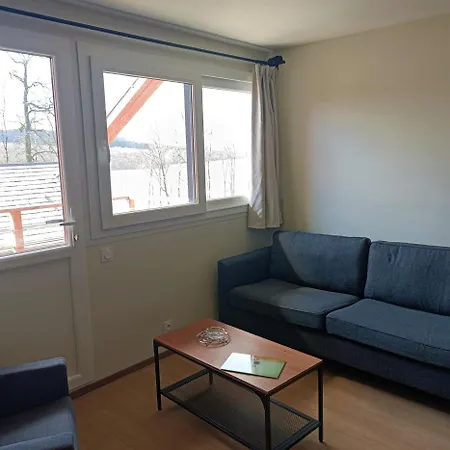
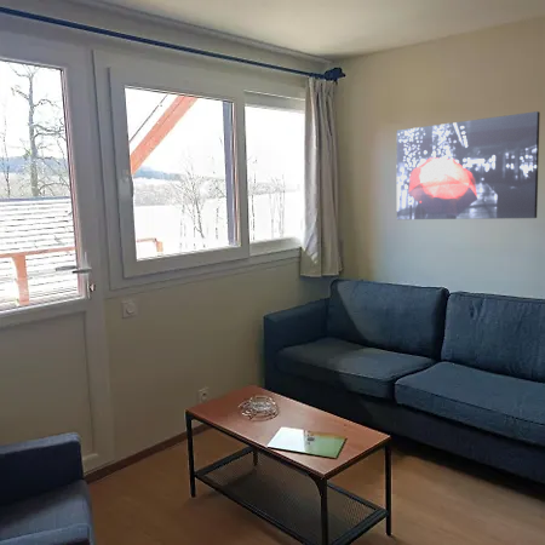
+ wall art (461, 171)
